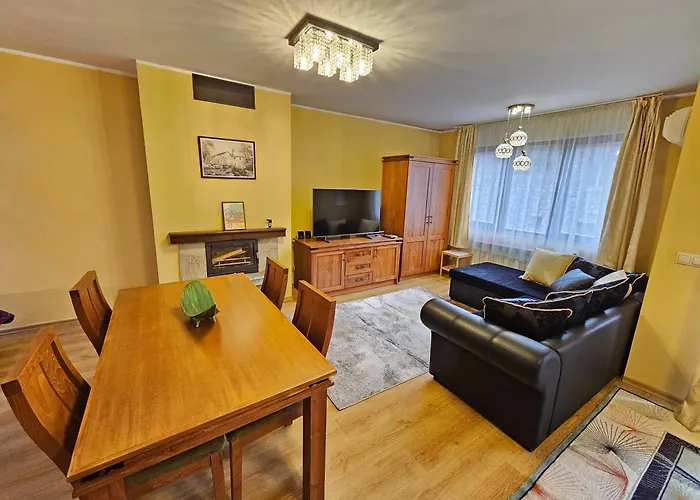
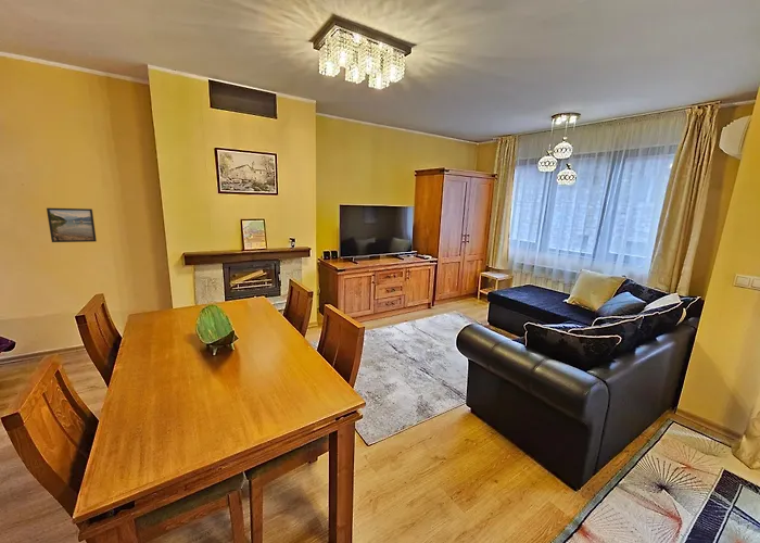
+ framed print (72, 225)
